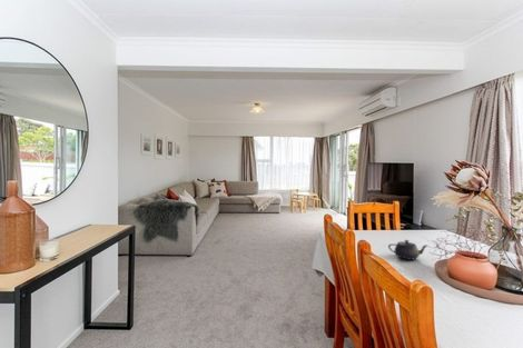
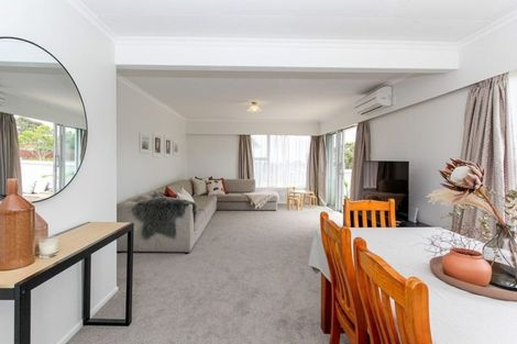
- teapot (407, 248)
